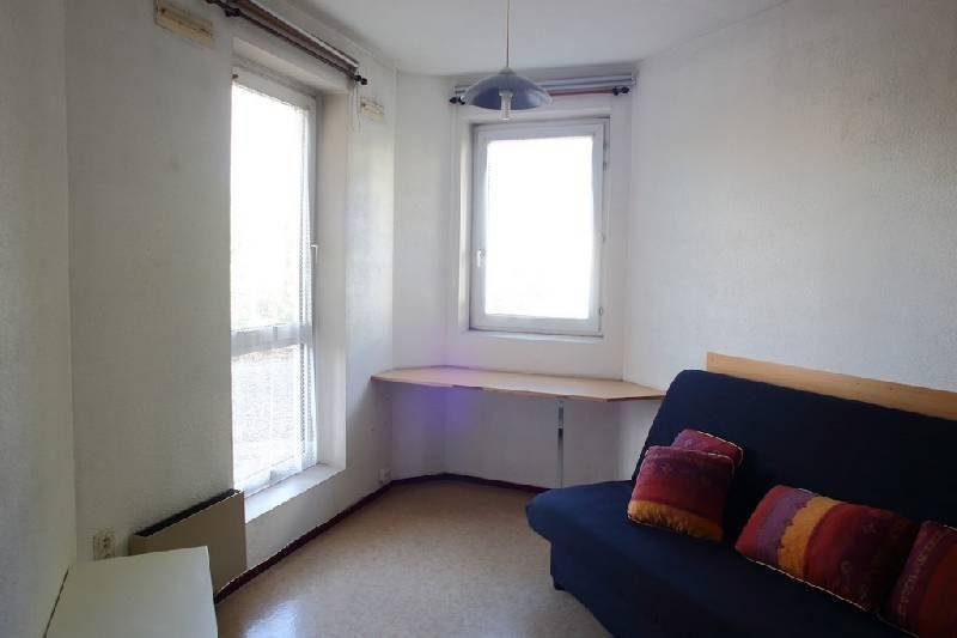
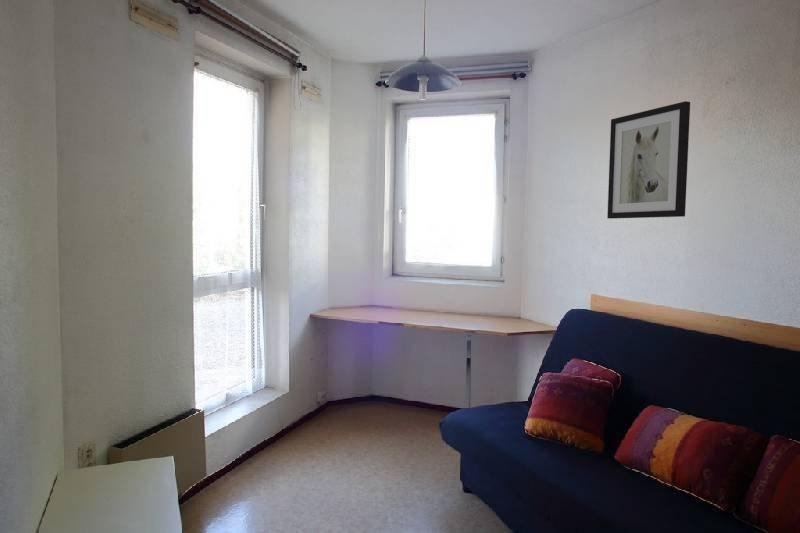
+ wall art (645, 164)
